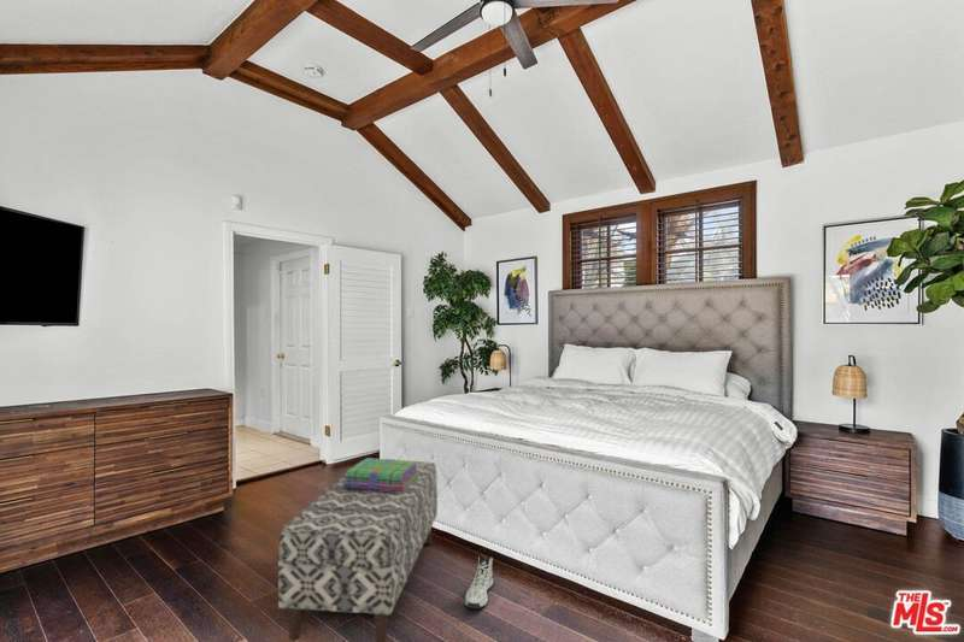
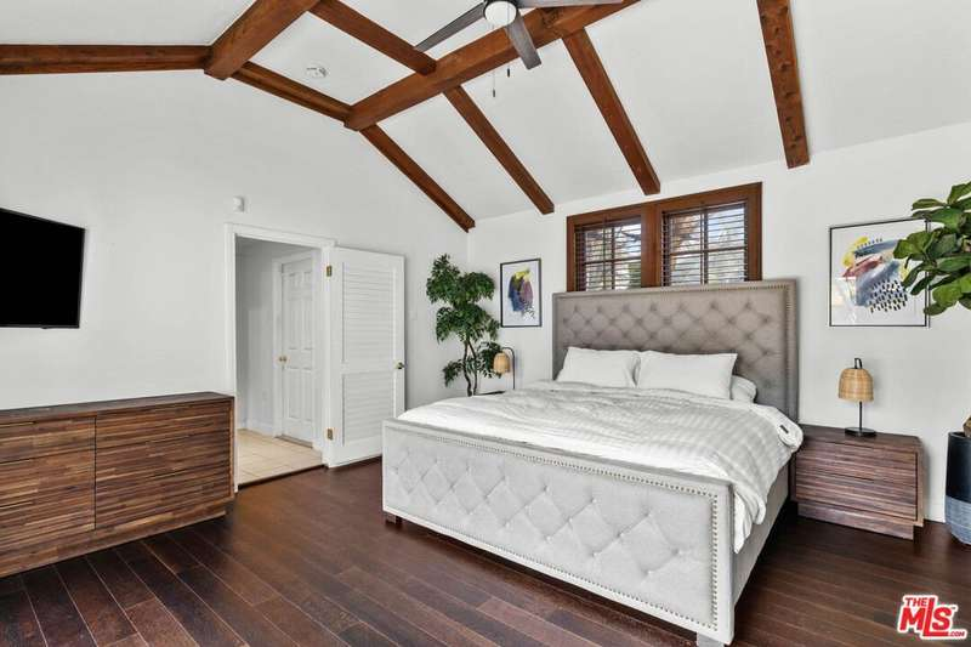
- sneaker (478, 577)
- bench (372, 535)
- stack of books (382, 473)
